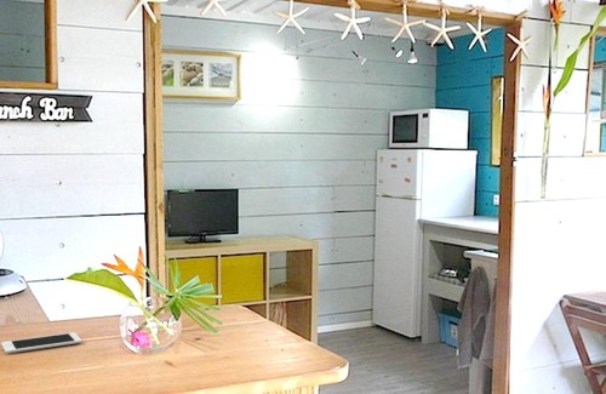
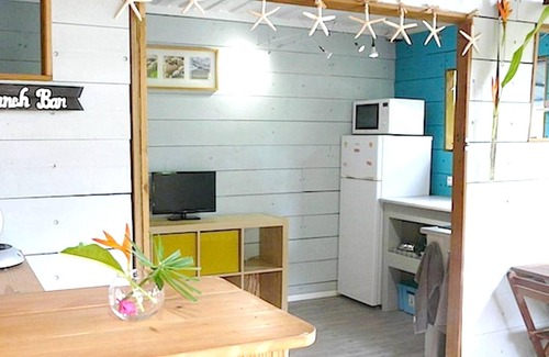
- cell phone (41, 342)
